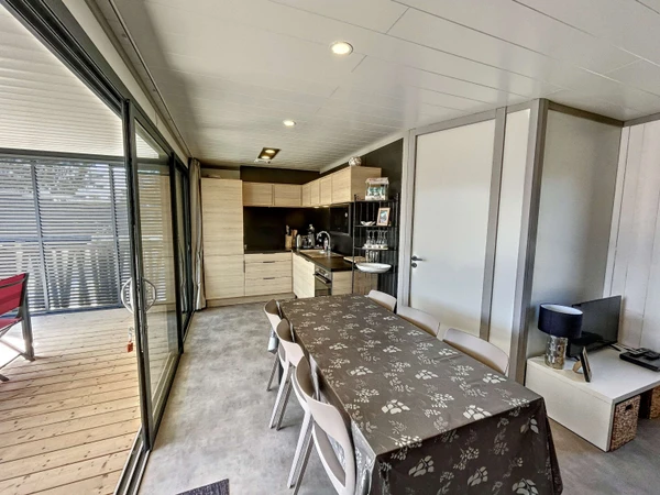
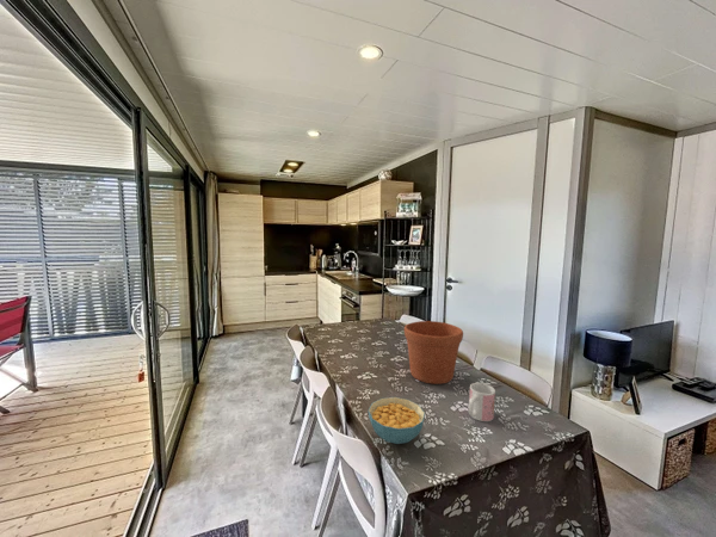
+ mug (480, 402)
+ flower pot (432, 351)
+ cereal bowl (395, 424)
